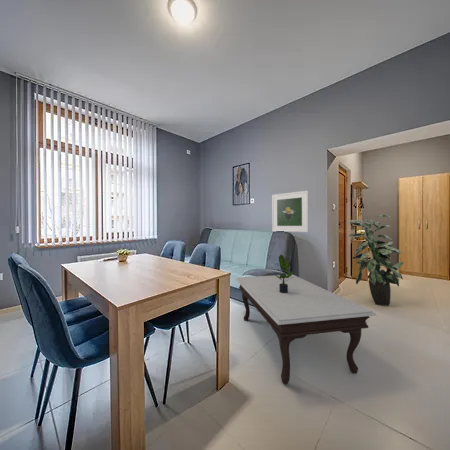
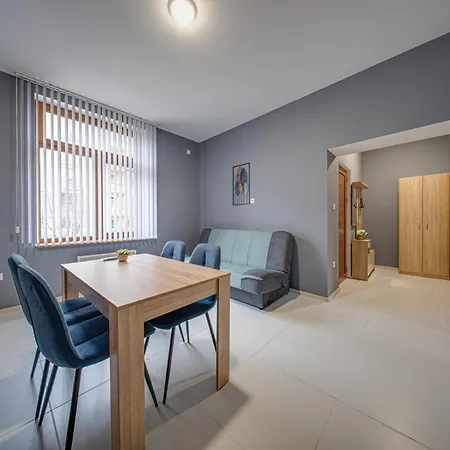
- indoor plant (376, 259)
- coffee table (288, 315)
- potted plant (283, 273)
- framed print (289, 212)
